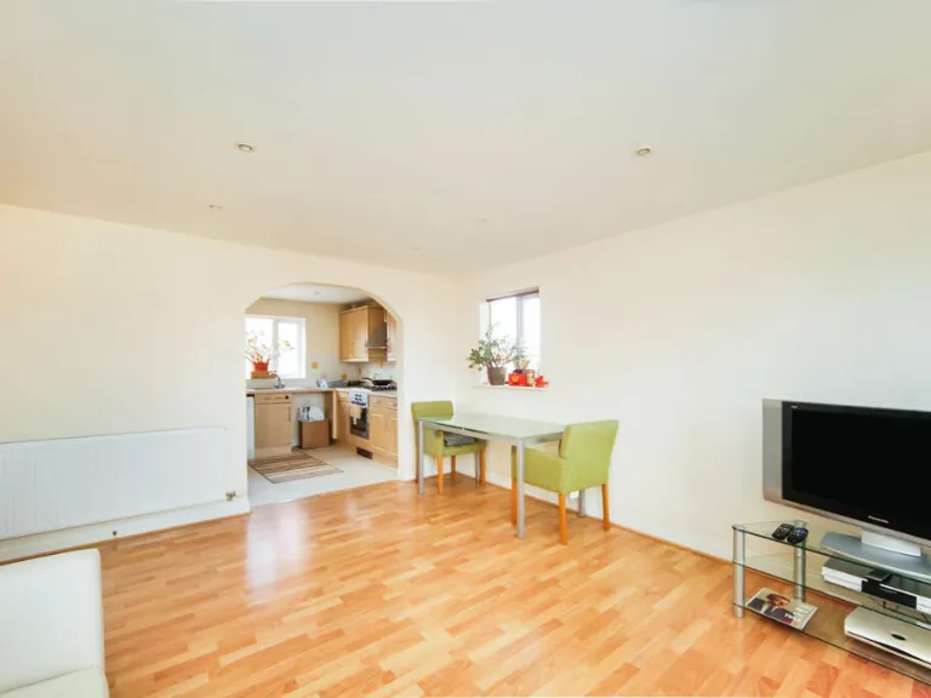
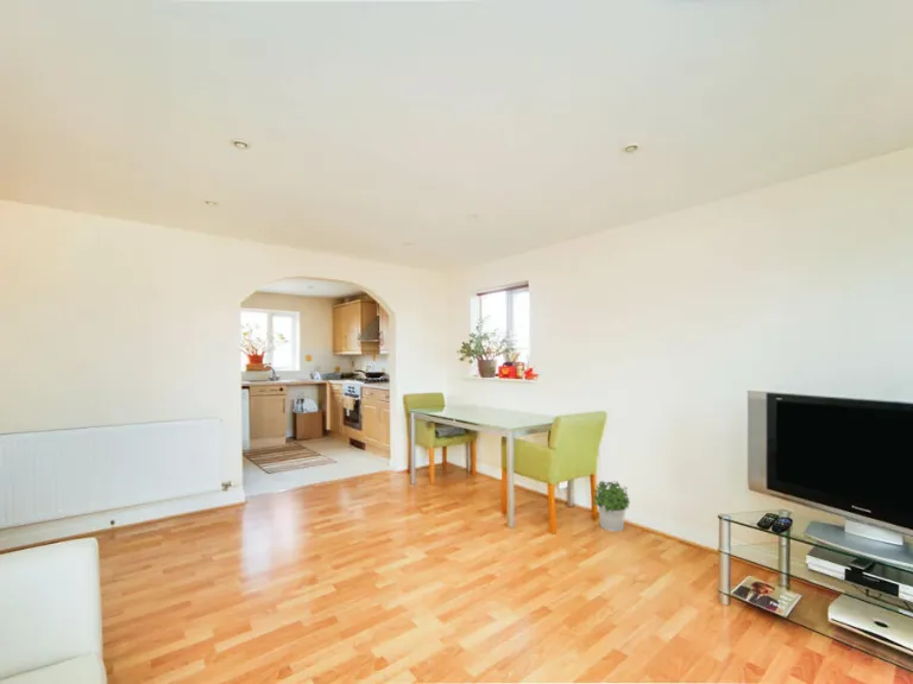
+ potted plant (609, 504)
